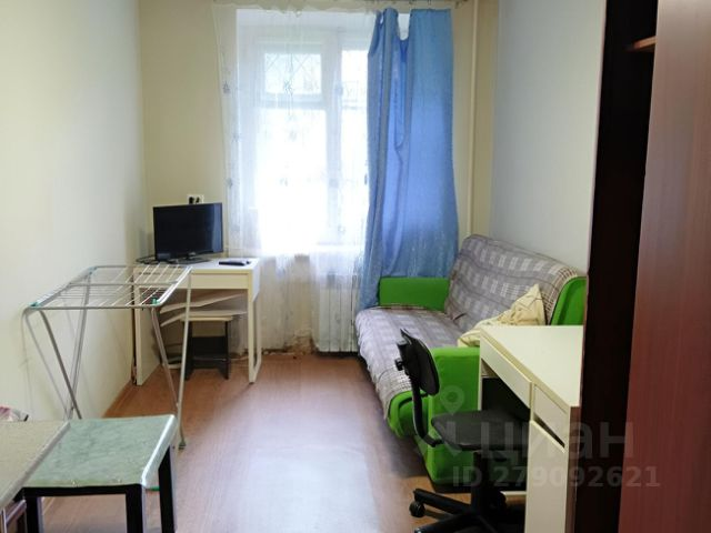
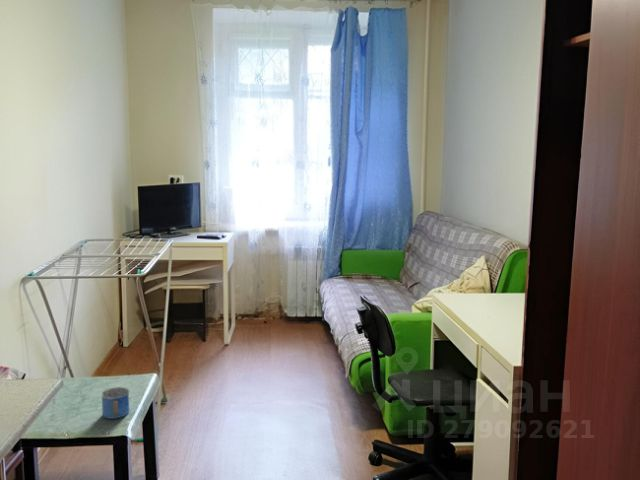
+ mug (114, 404)
